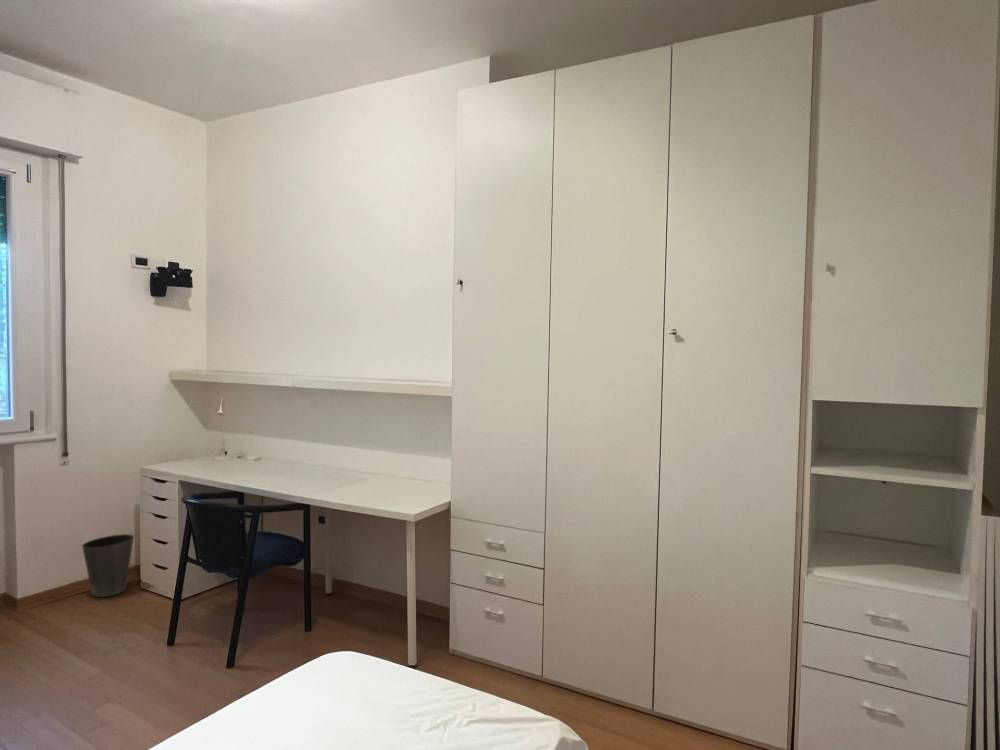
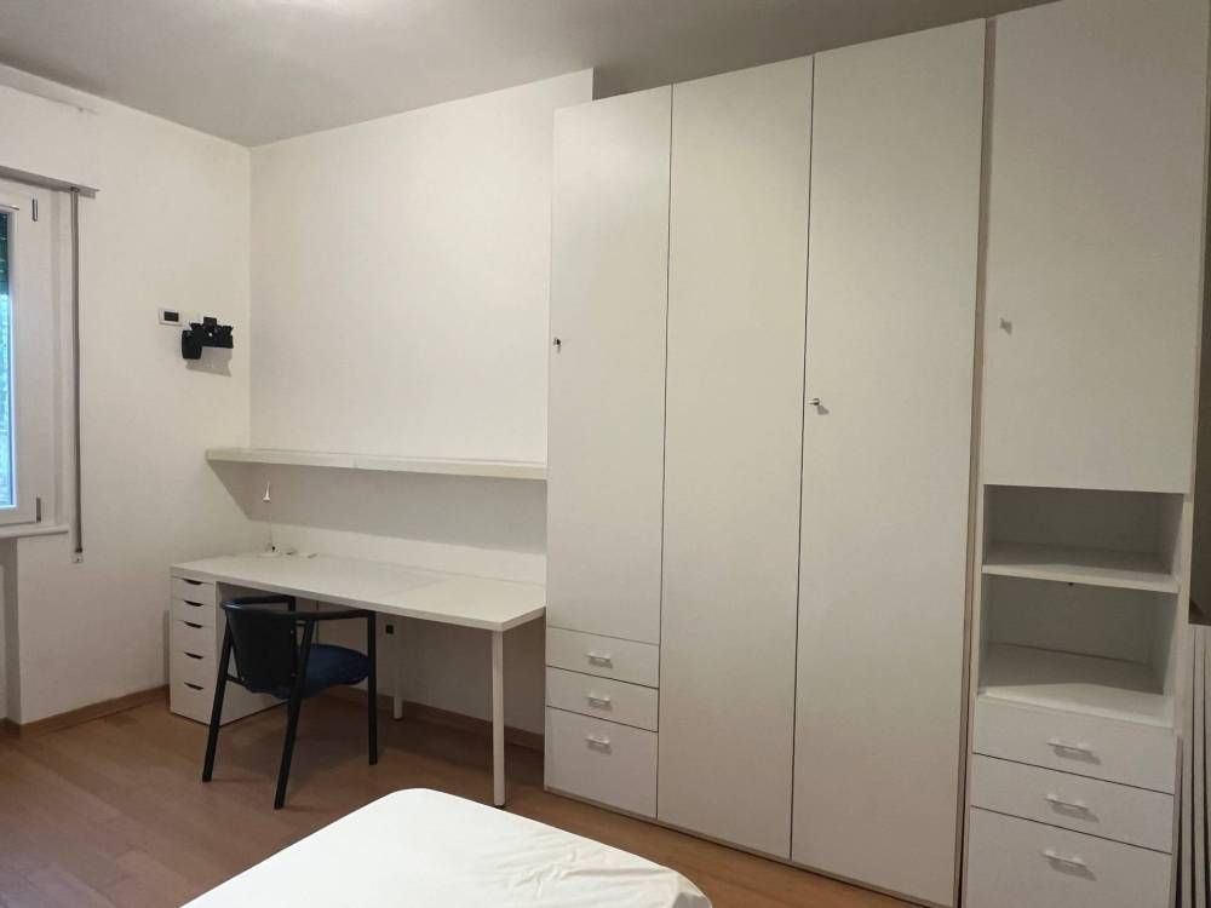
- waste basket (108, 566)
